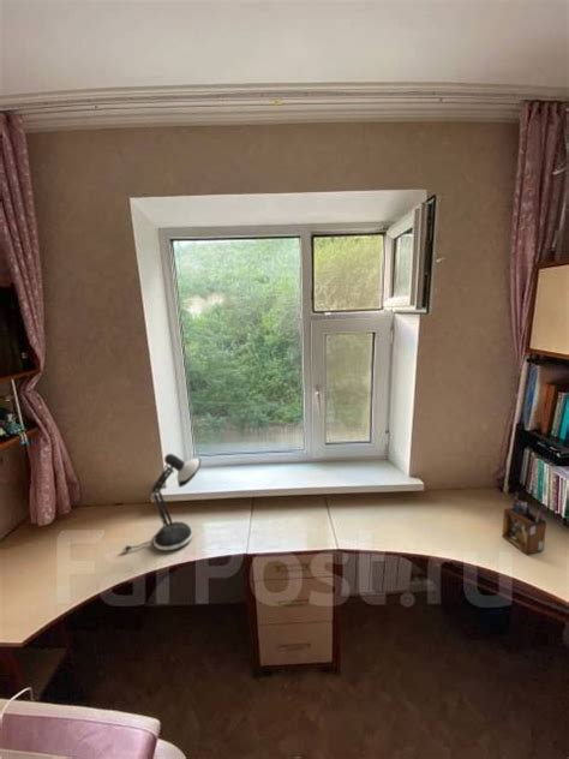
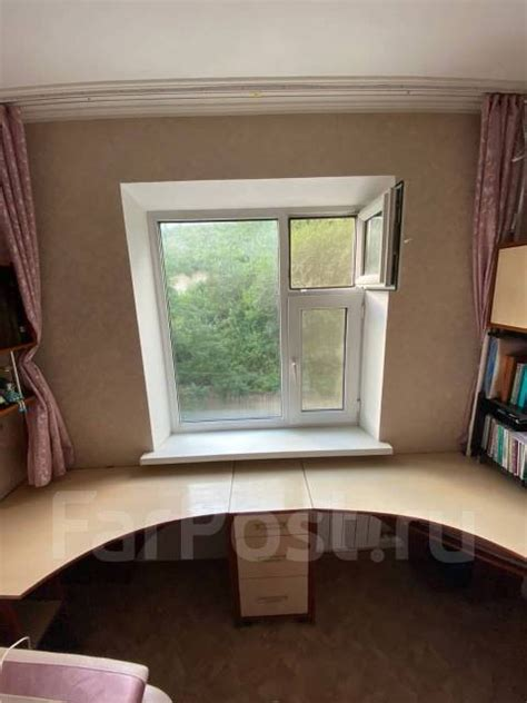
- desk lamp (163, 500)
- desk organizer (523, 524)
